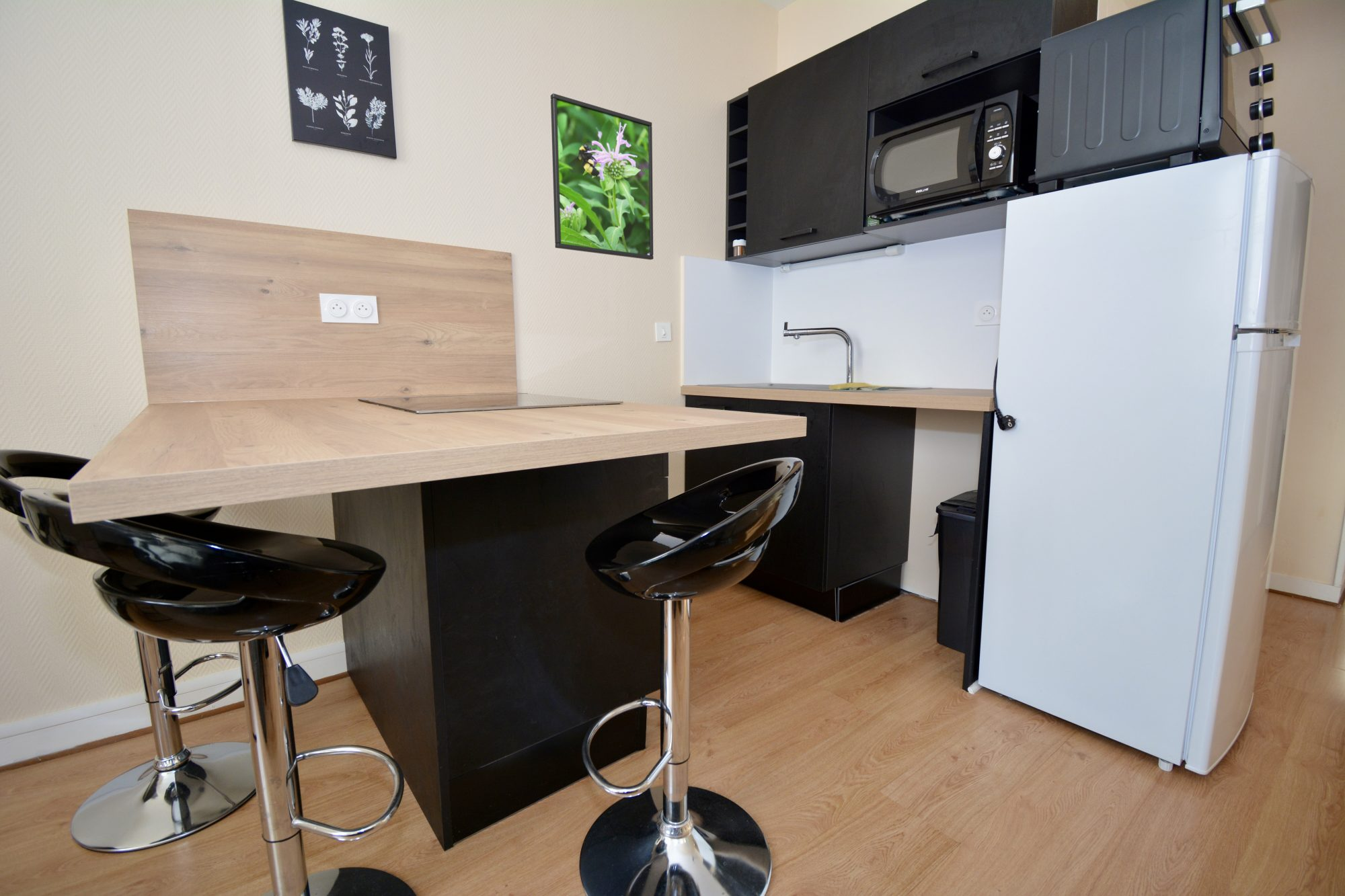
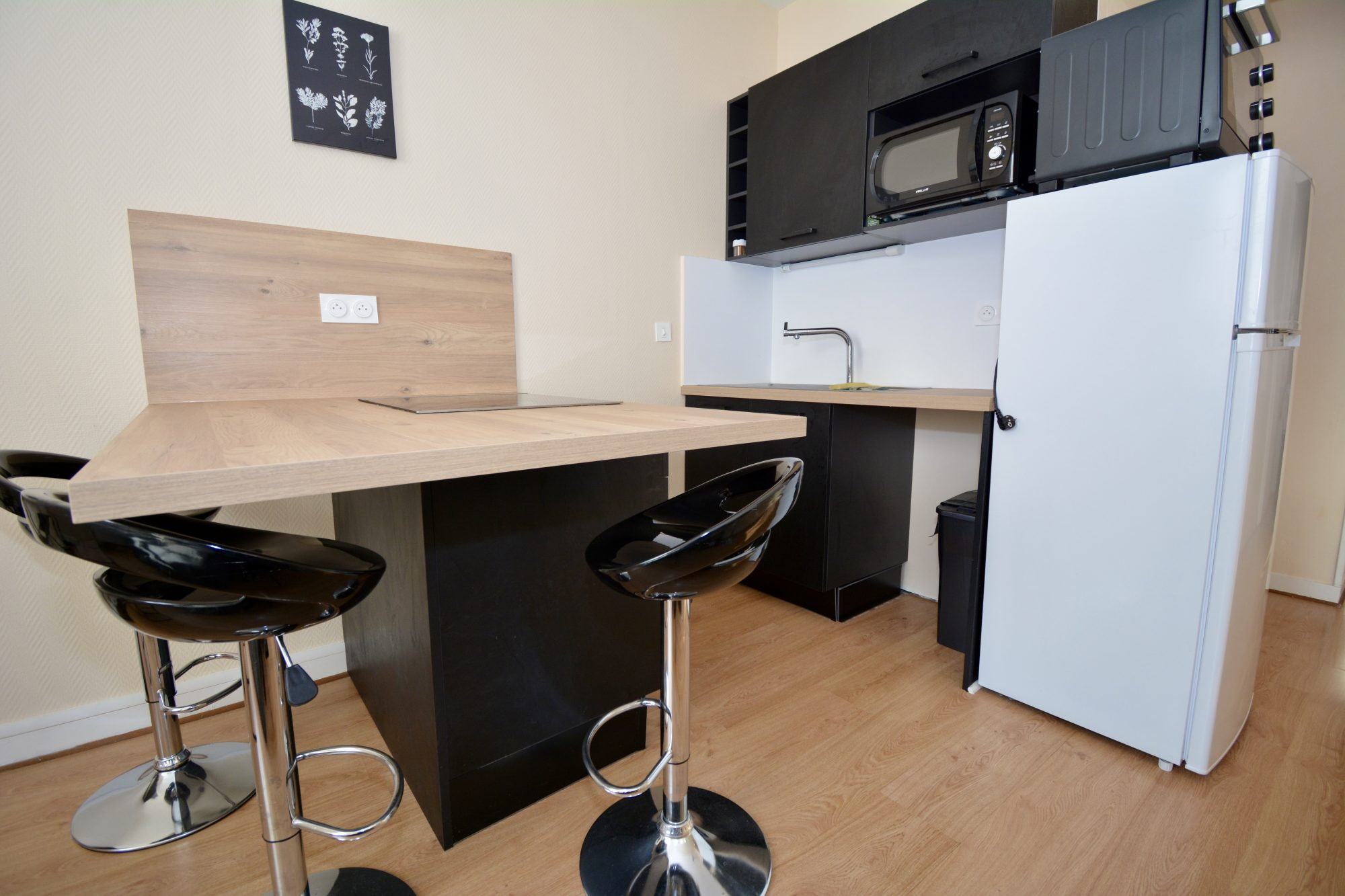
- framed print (605, 182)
